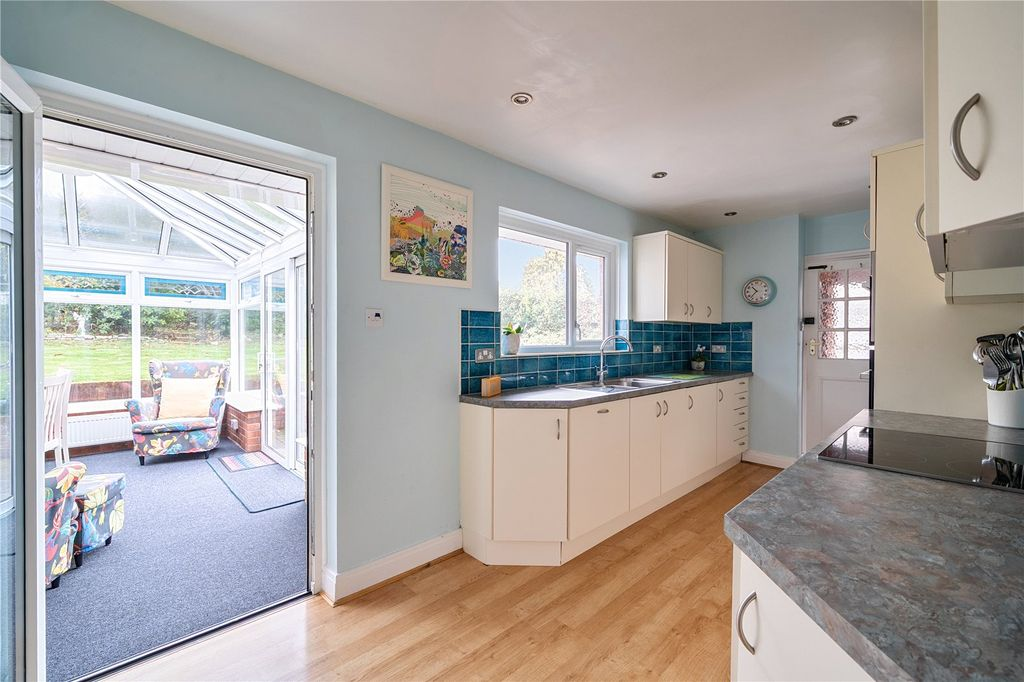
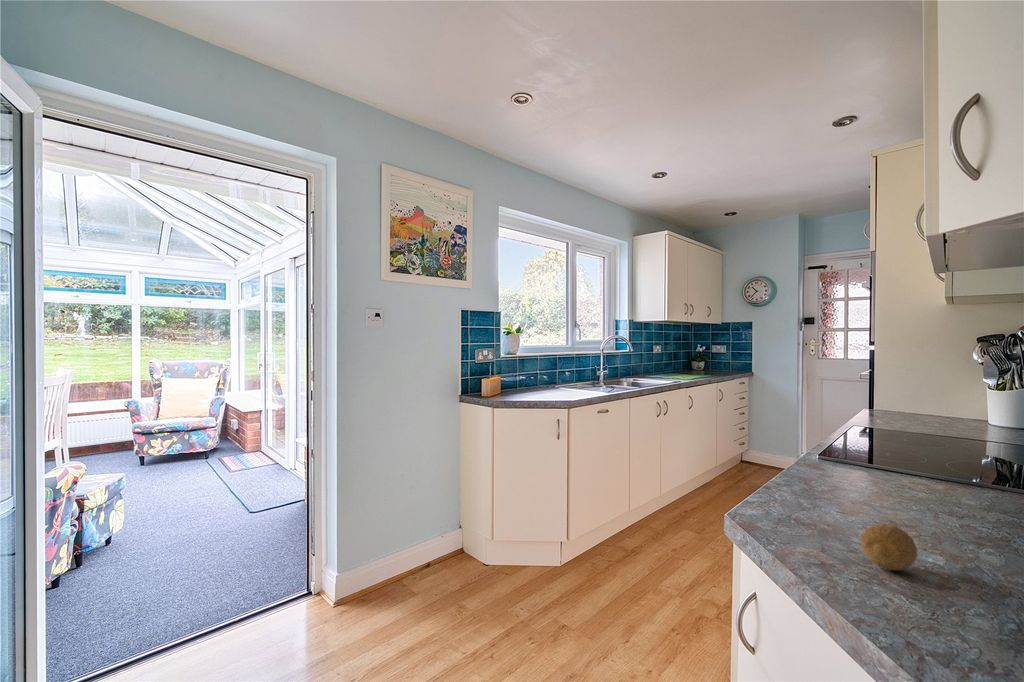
+ fruit (888, 546)
